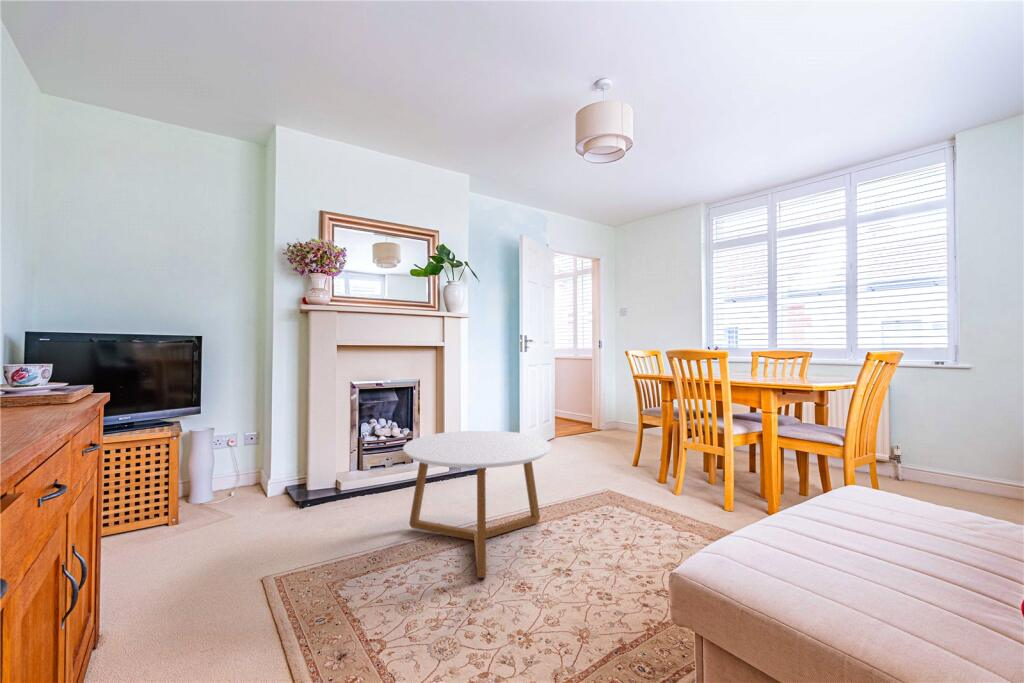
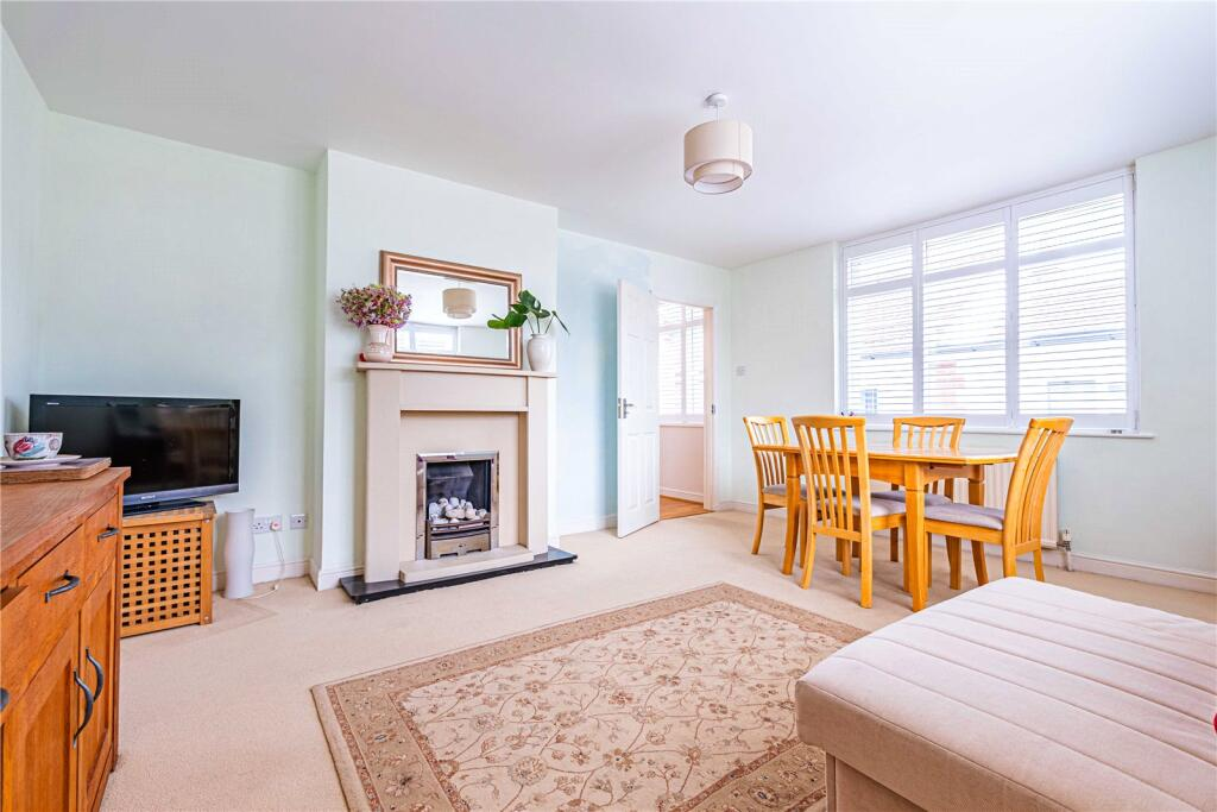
- coffee table (477, 493)
